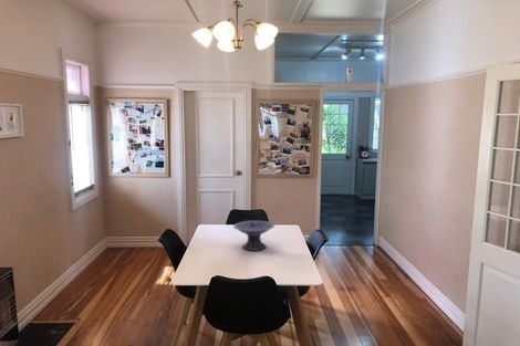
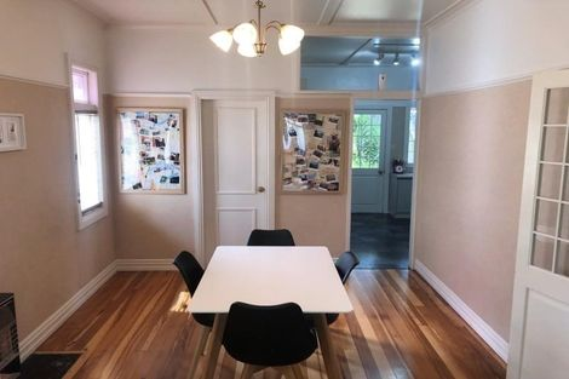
- decorative bowl (253, 235)
